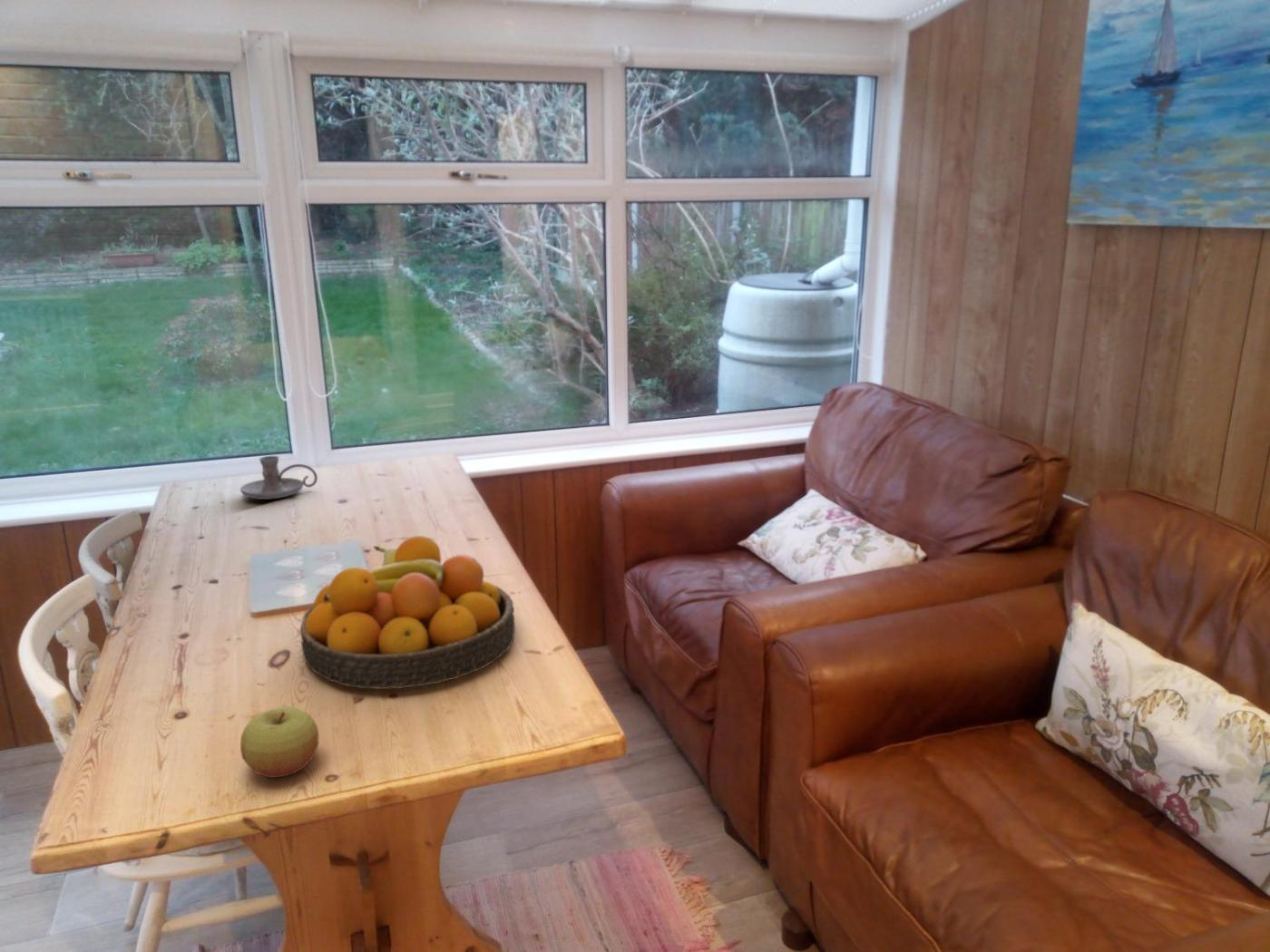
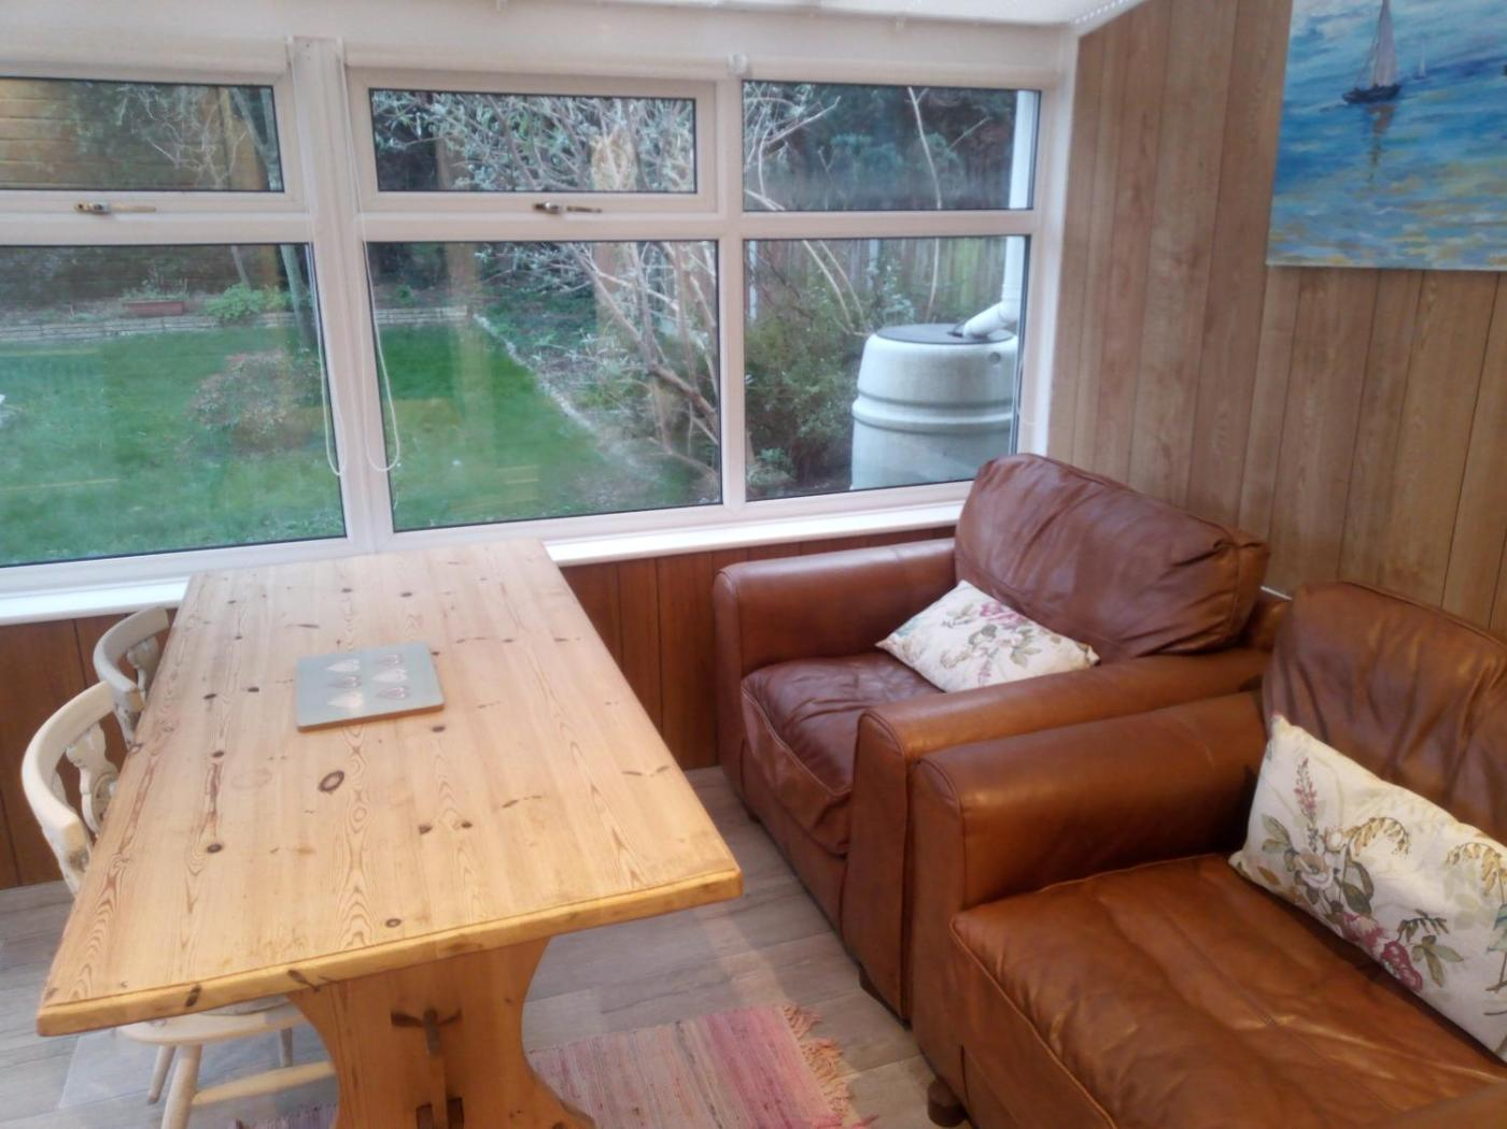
- fruit bowl (407, 597)
- apple (279, 740)
- candle holder (278, 476)
